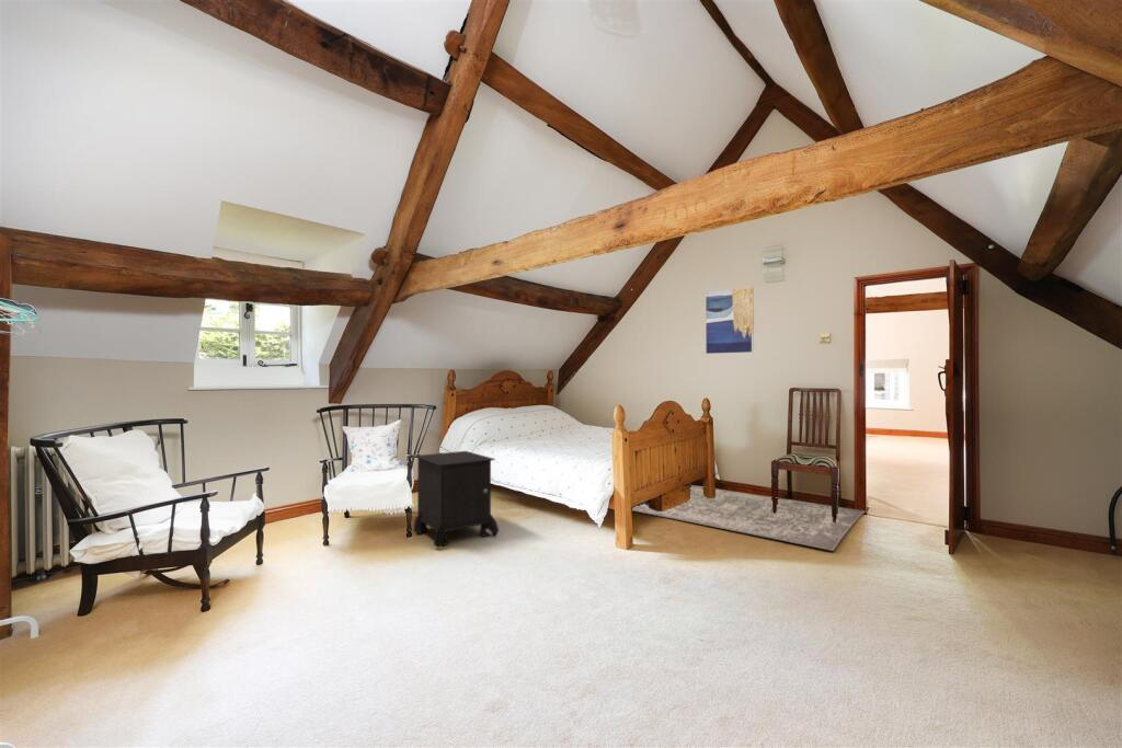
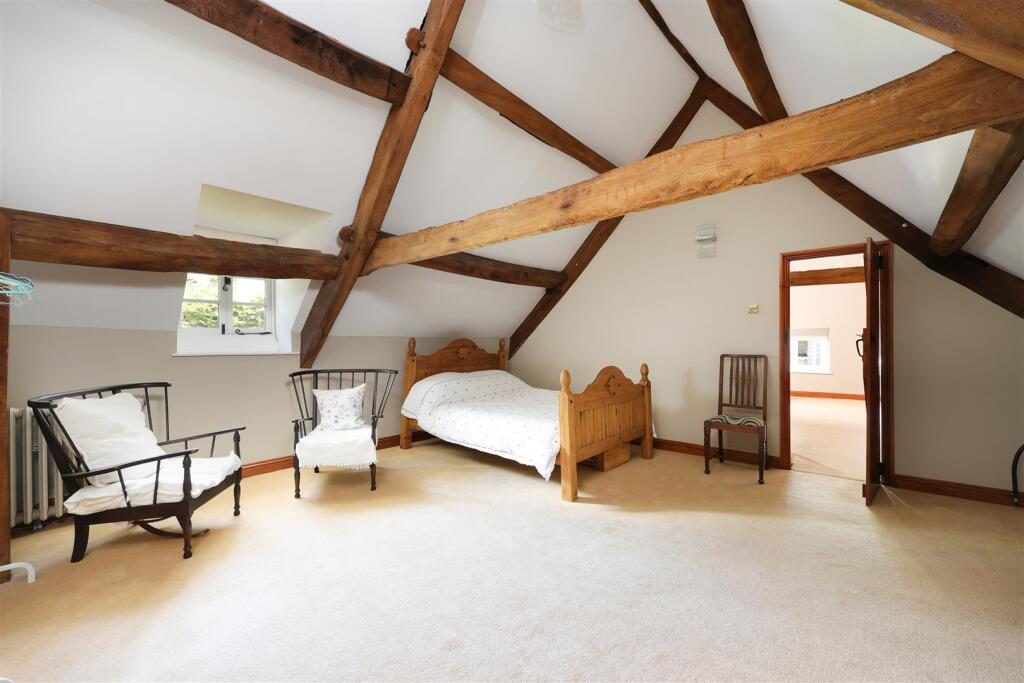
- wall art (729, 321)
- rug (729, 507)
- nightstand (454, 495)
